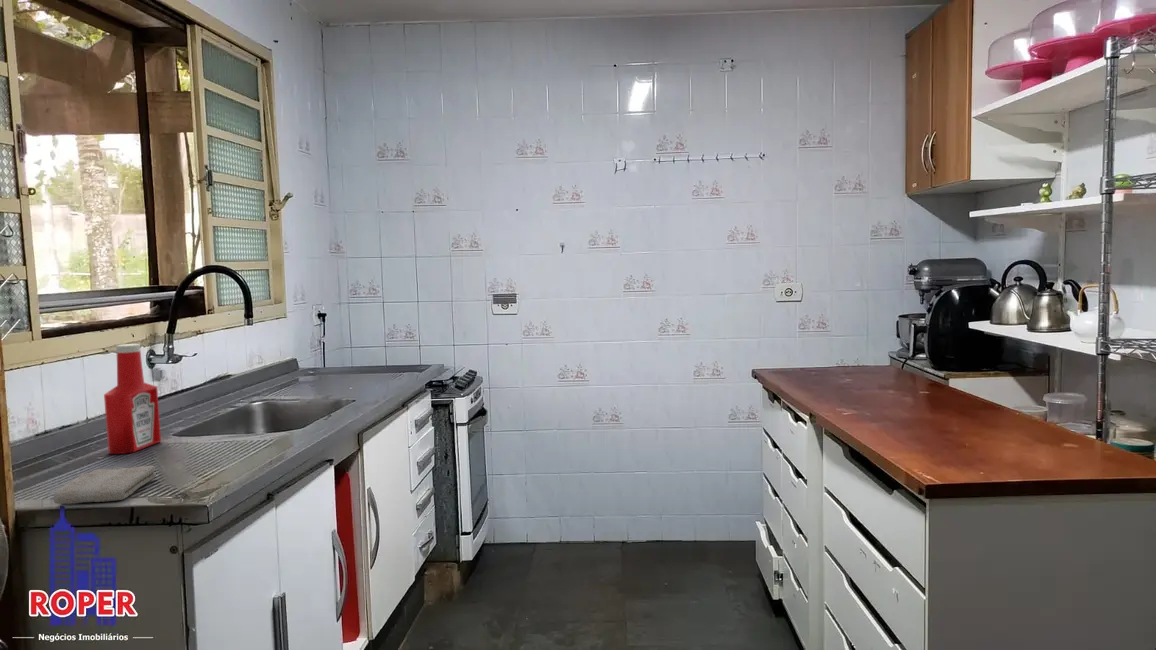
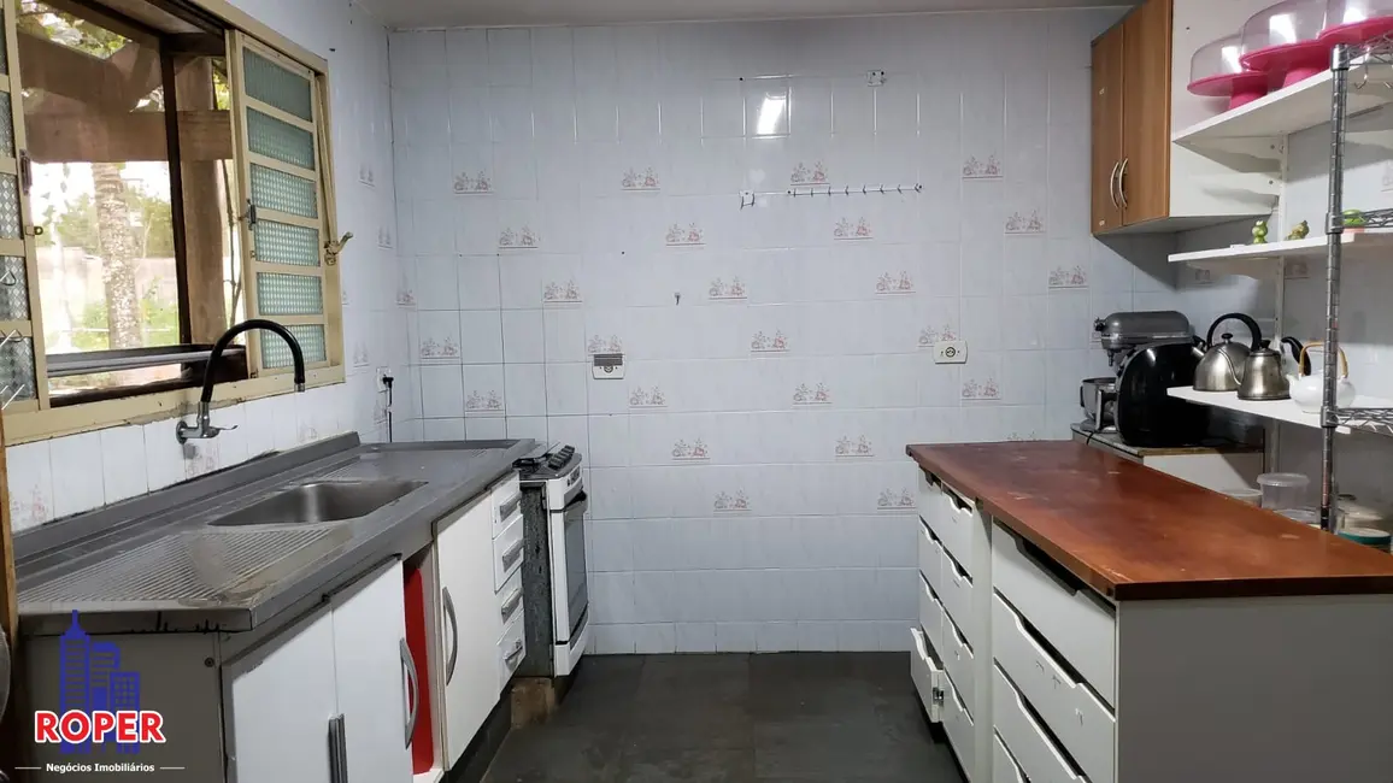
- soap bottle (131, 396)
- washcloth (108, 483)
